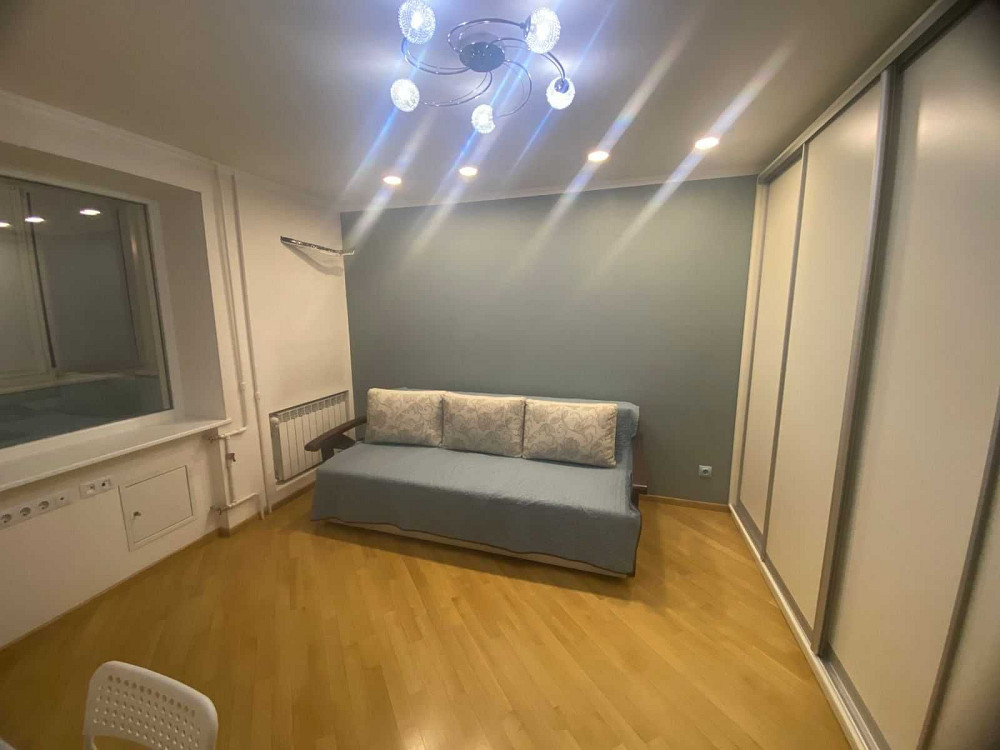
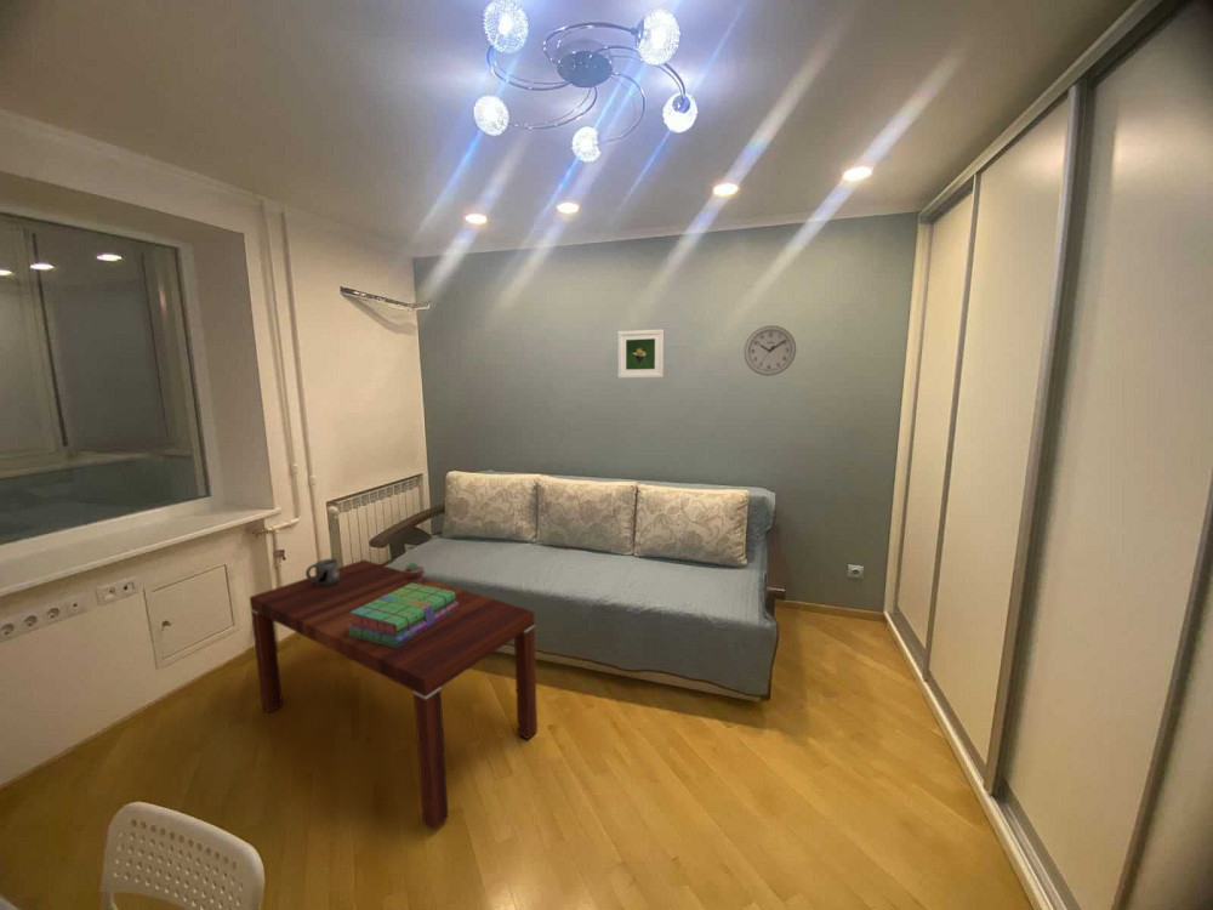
+ coffee table (391, 662)
+ potted succulent (414, 573)
+ stack of books (405, 610)
+ mug (323, 571)
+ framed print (640, 354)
+ wall clock (769, 351)
